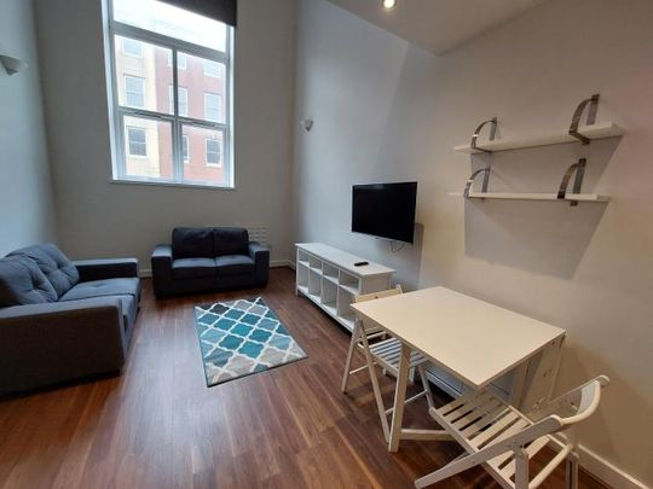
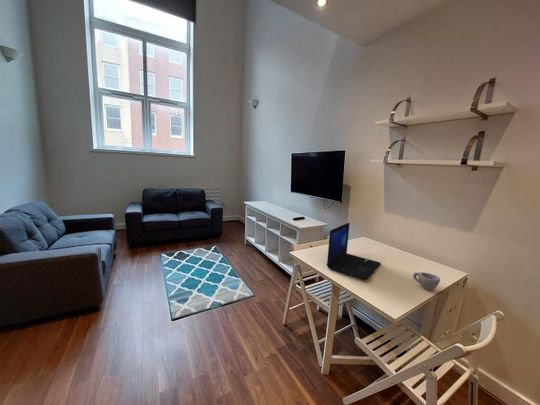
+ laptop (354, 255)
+ cup (425, 281)
